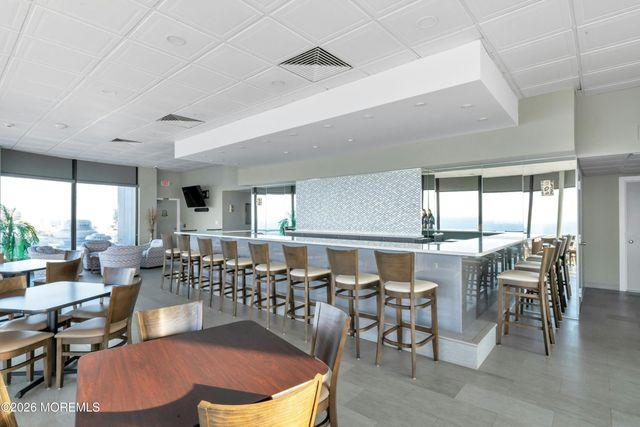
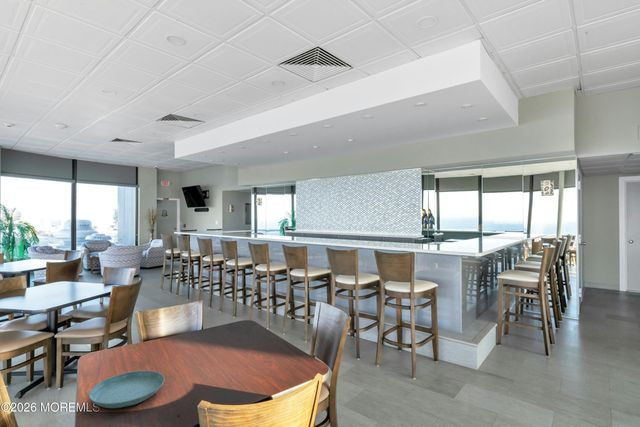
+ saucer (128, 389)
